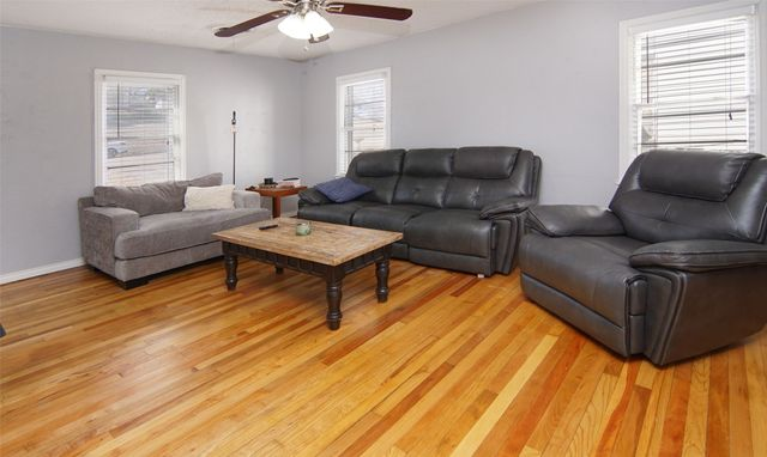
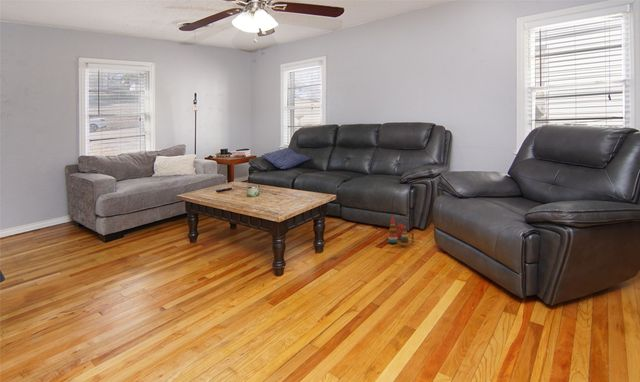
+ stacking toy (401, 227)
